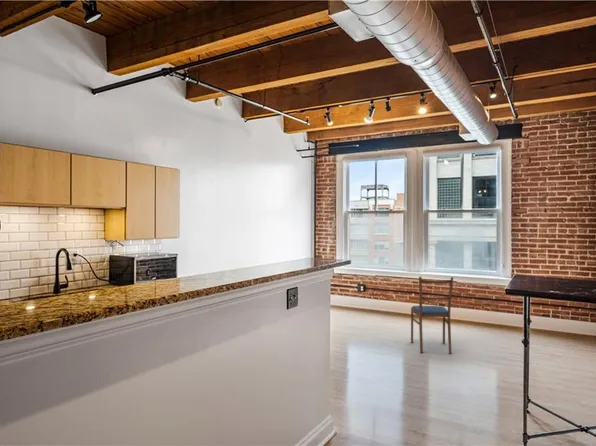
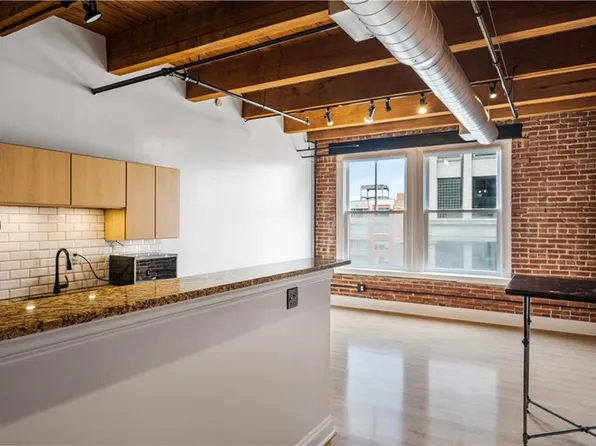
- dining chair (431, 311)
